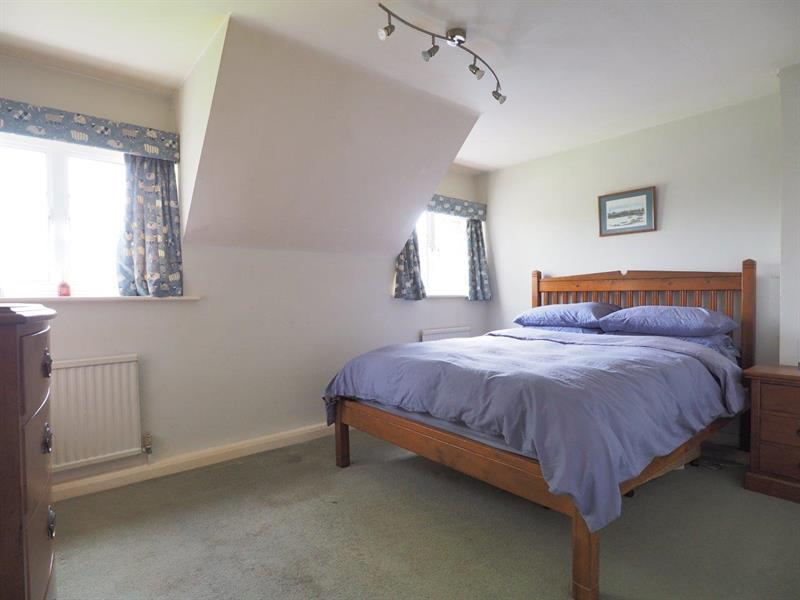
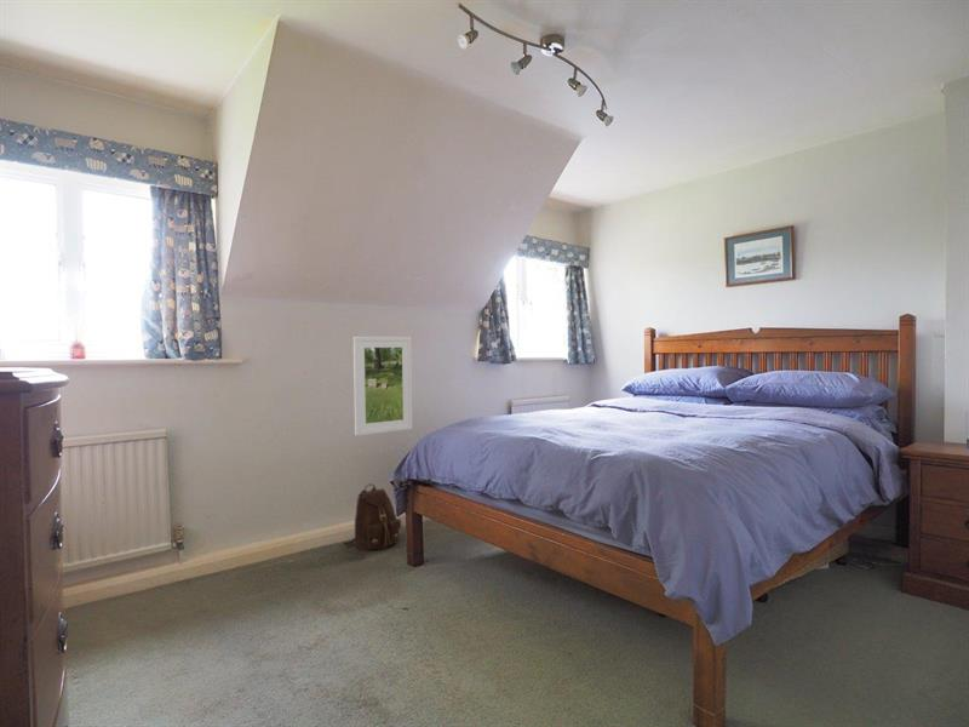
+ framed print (383, 384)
+ backpack (375, 514)
